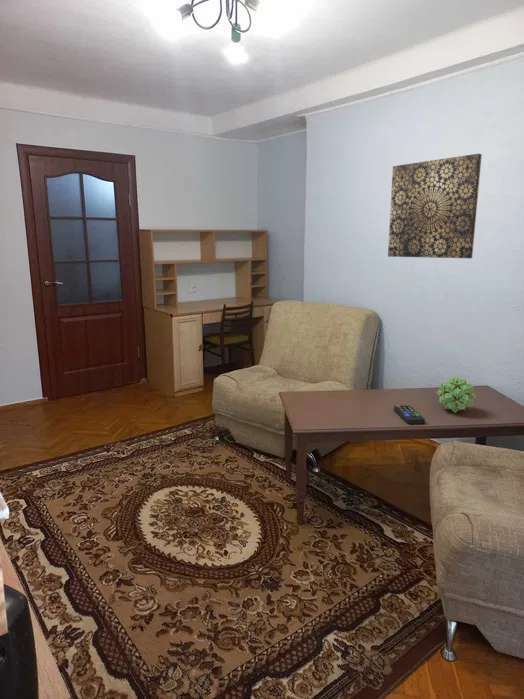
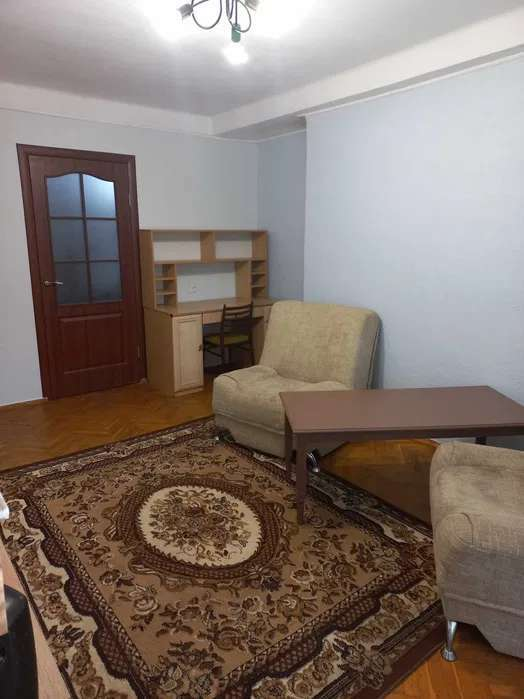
- remote control (408, 413)
- wall art (430, 210)
- decorative ball (455, 394)
